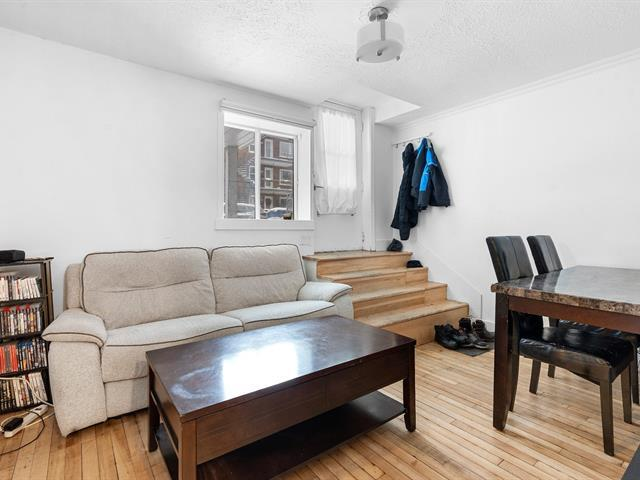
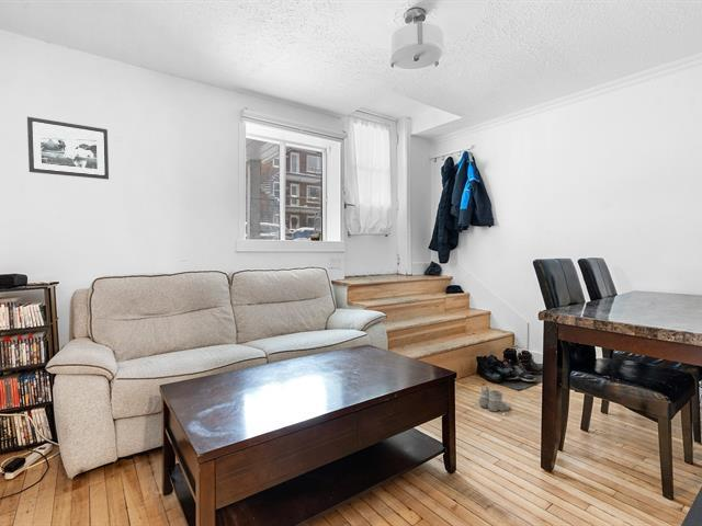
+ boots (492, 398)
+ picture frame (70, 149)
